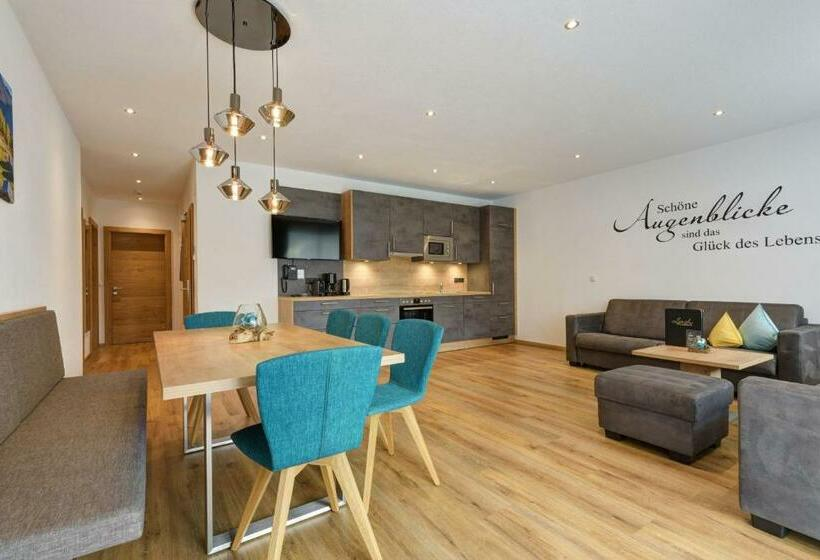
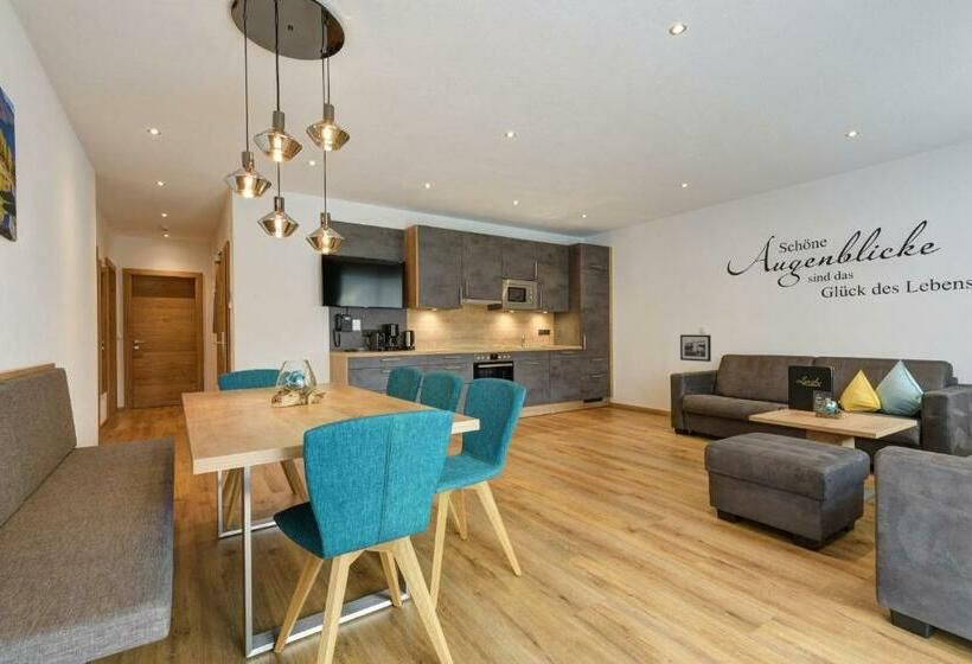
+ picture frame (695, 347)
